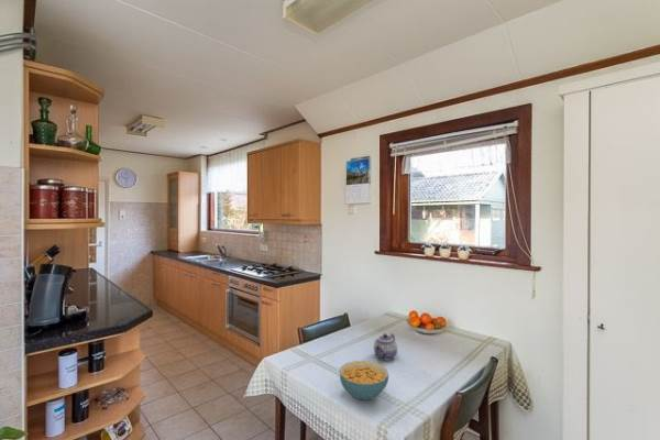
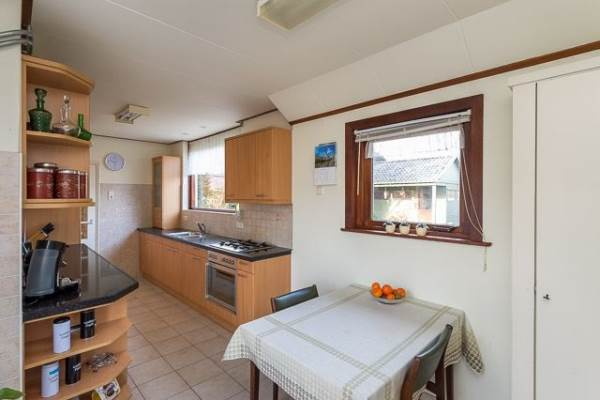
- cereal bowl (363, 383)
- teapot (385, 344)
